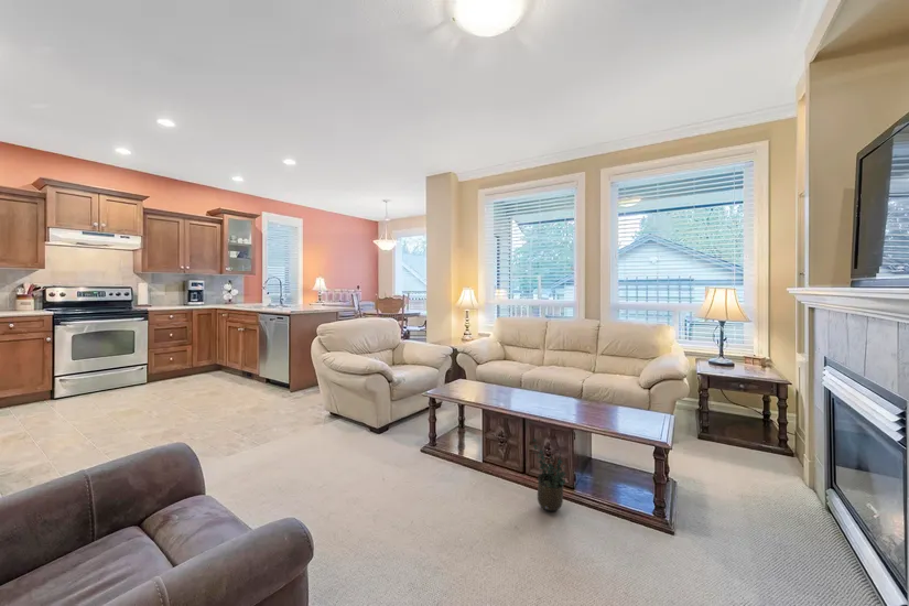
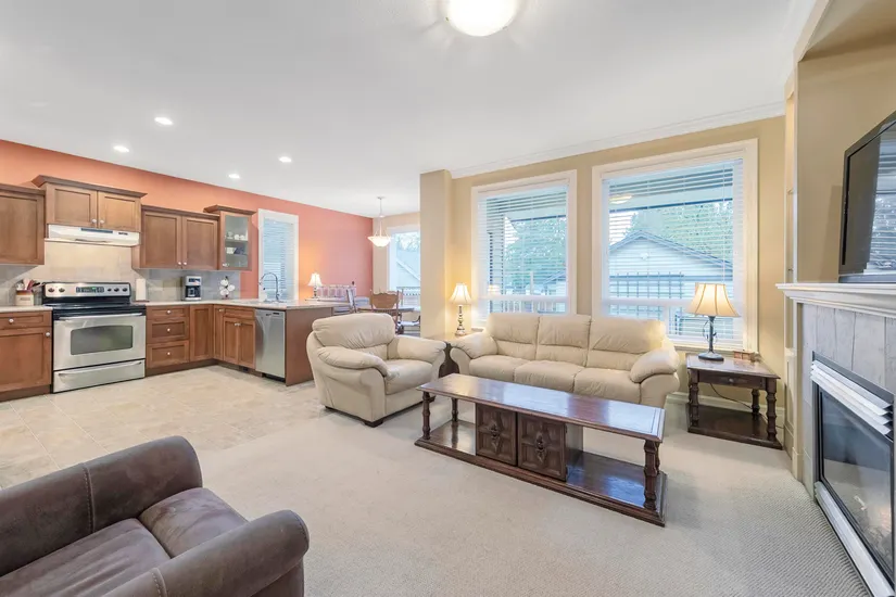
- potted plant (549, 475)
